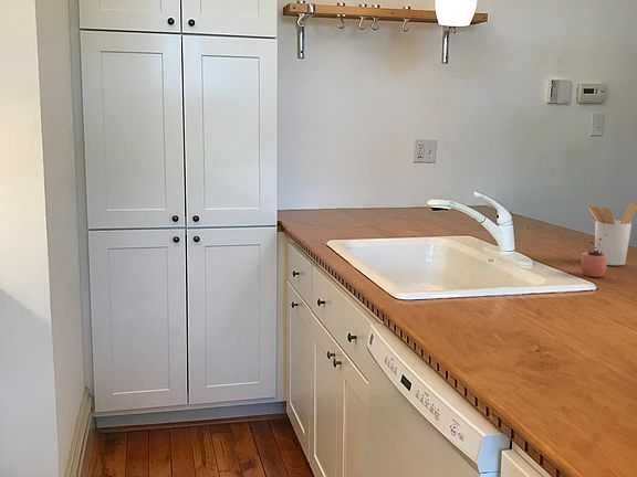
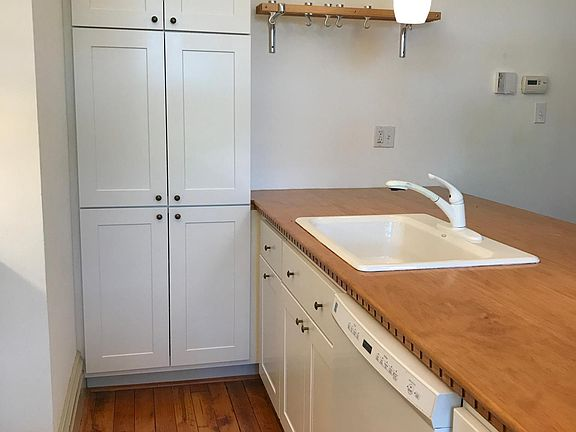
- utensil holder (607, 233)
- cocoa (593, 254)
